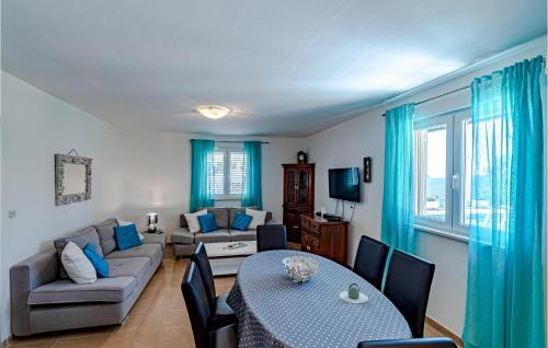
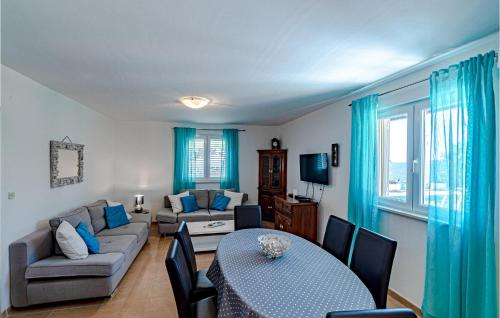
- teapot (353, 290)
